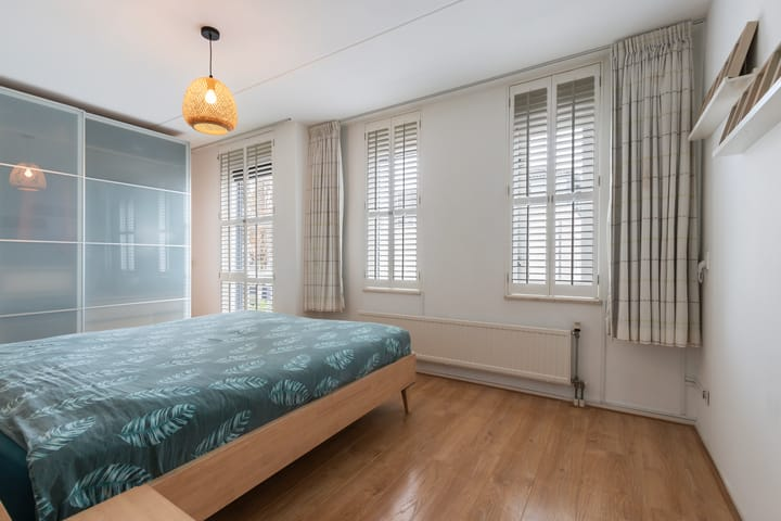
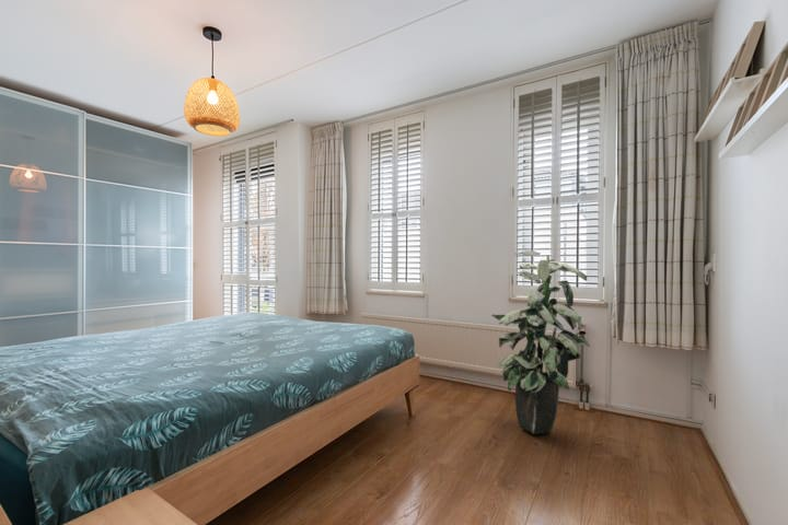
+ indoor plant (536, 338)
